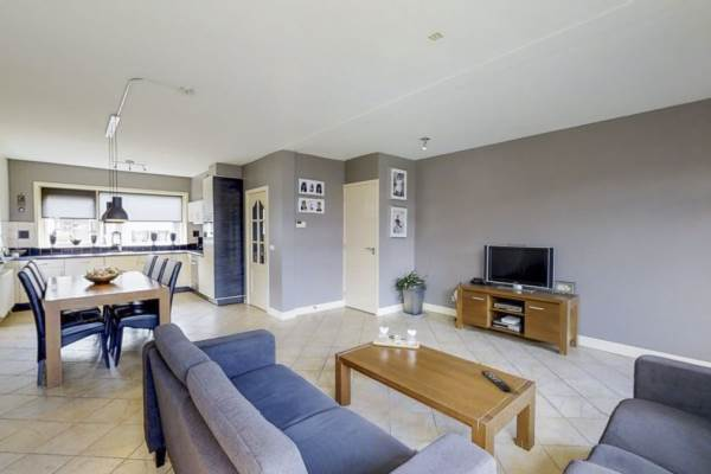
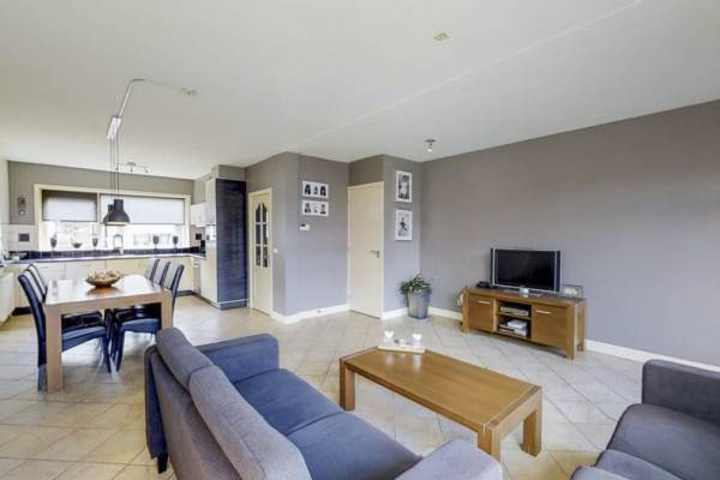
- remote control (494, 379)
